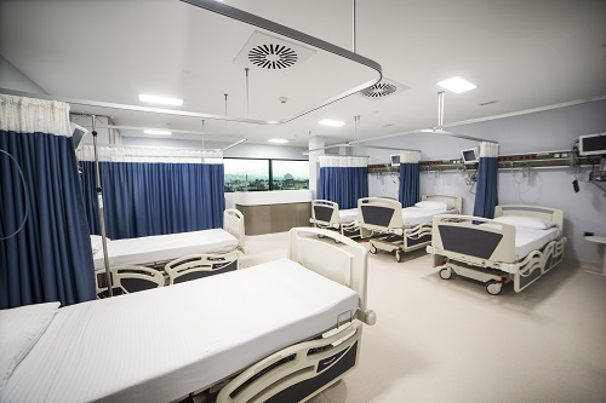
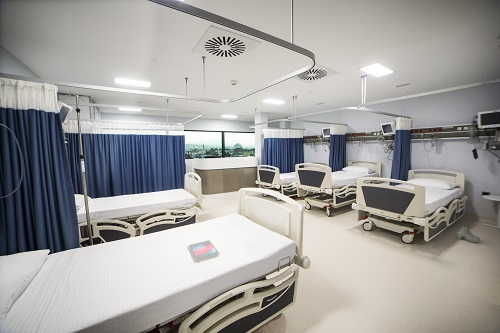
+ tablet (203, 249)
+ boots (468, 233)
